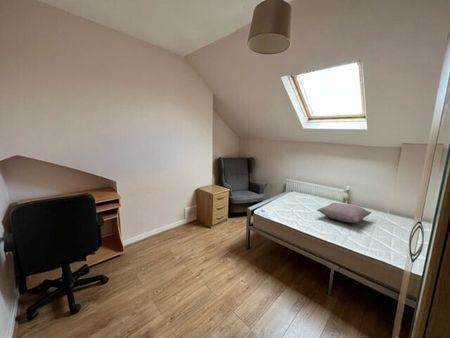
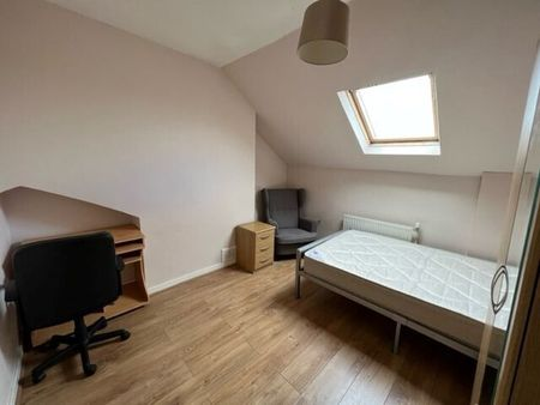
- pillow (343, 211)
